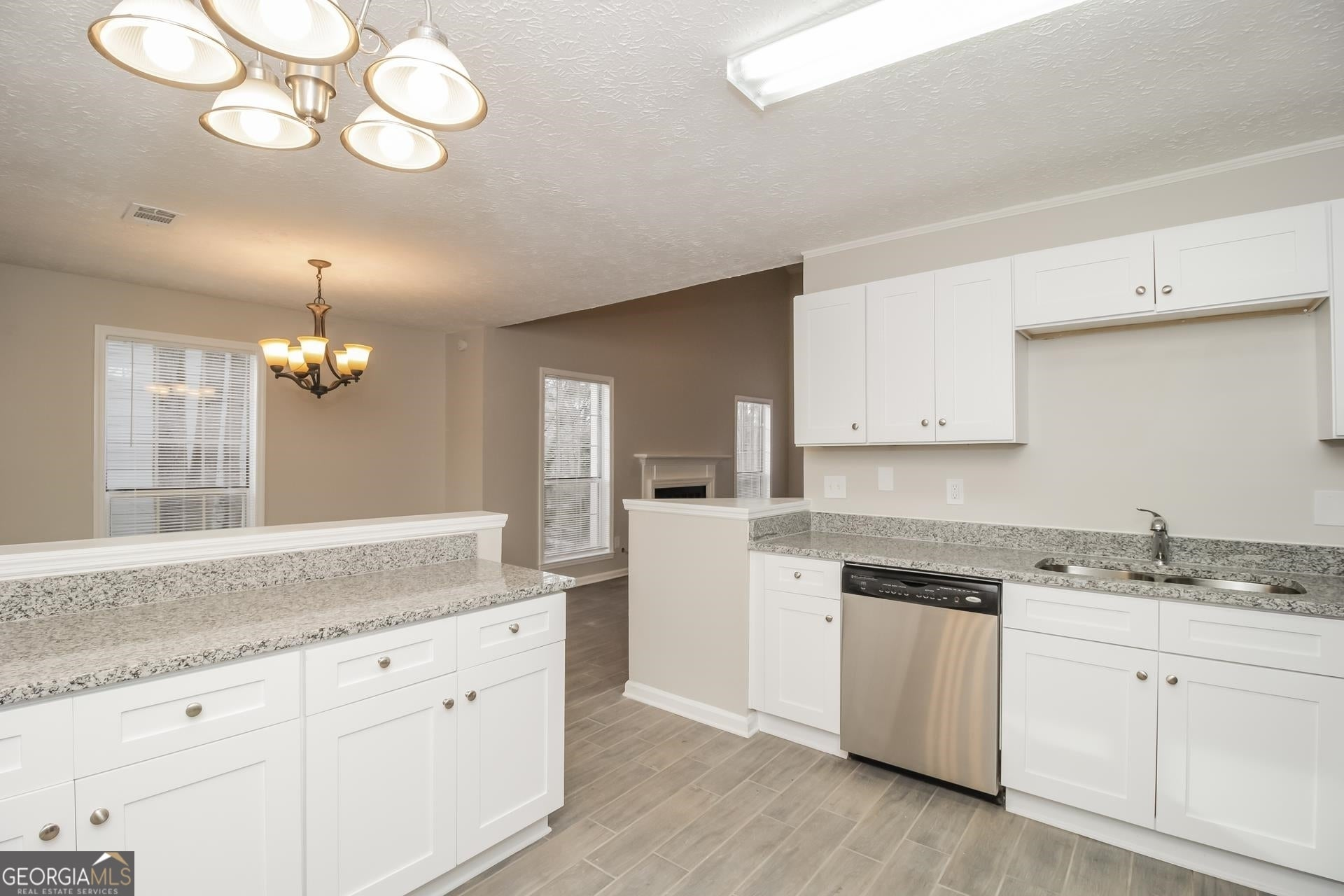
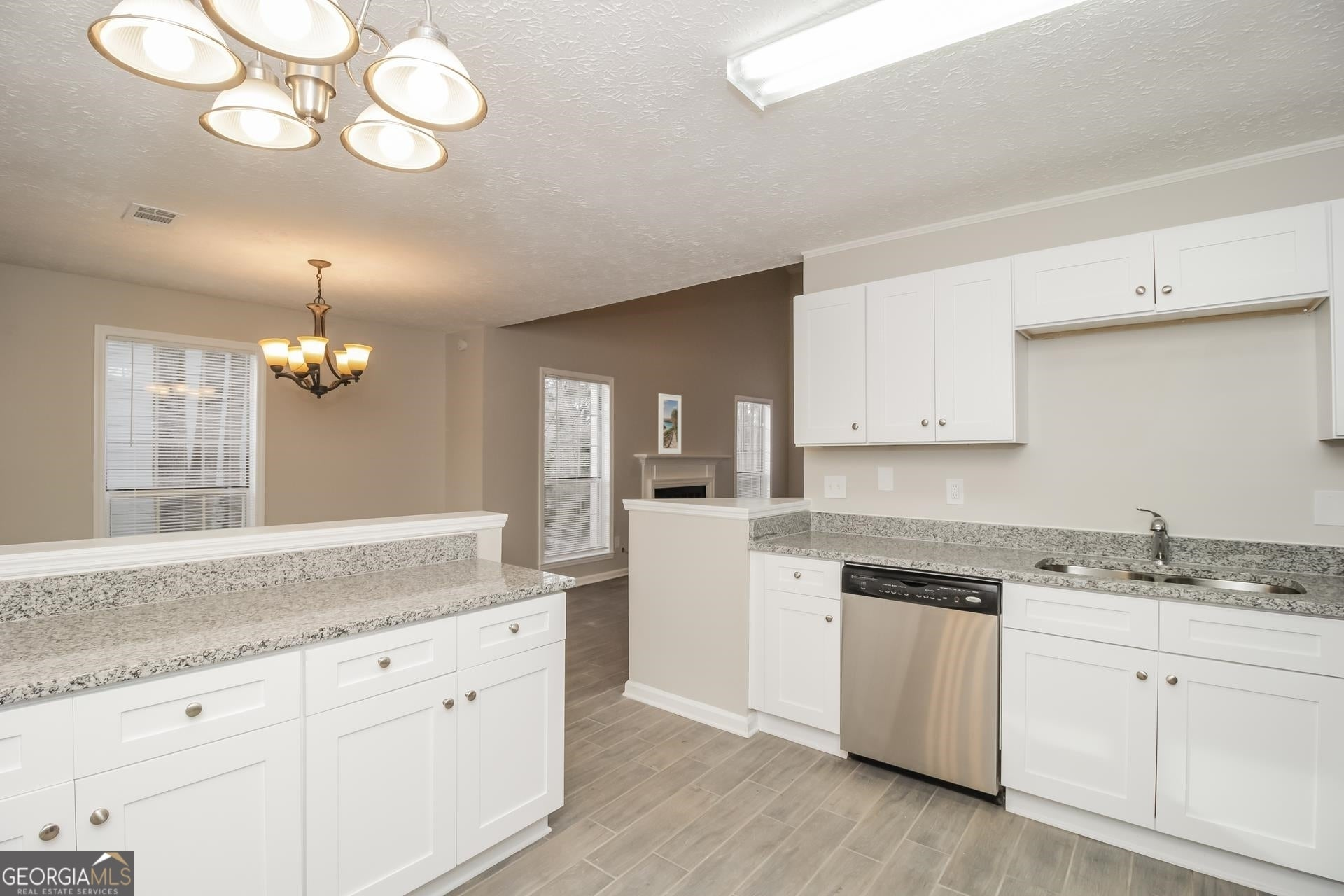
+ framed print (670, 424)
